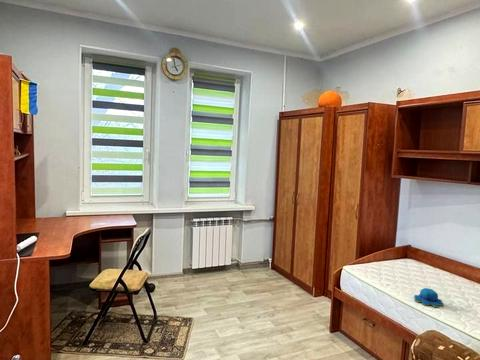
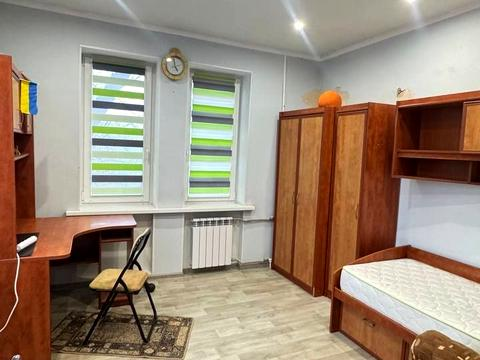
- plush toy (428, 295)
